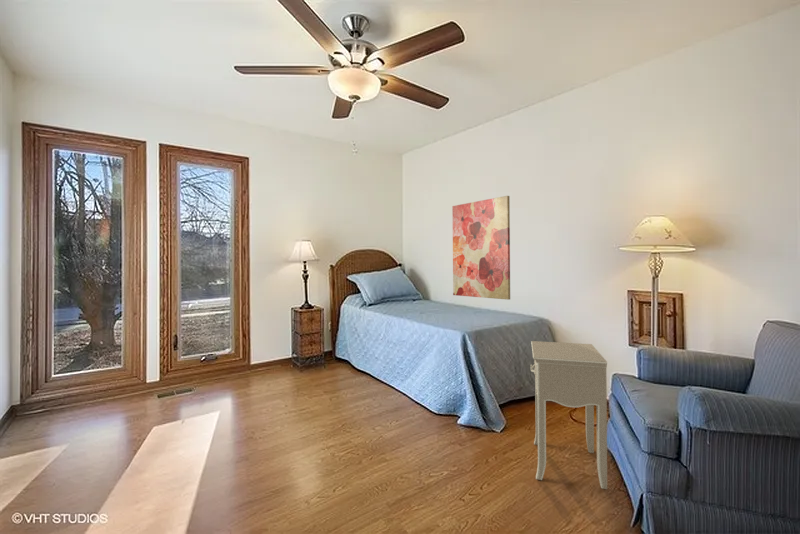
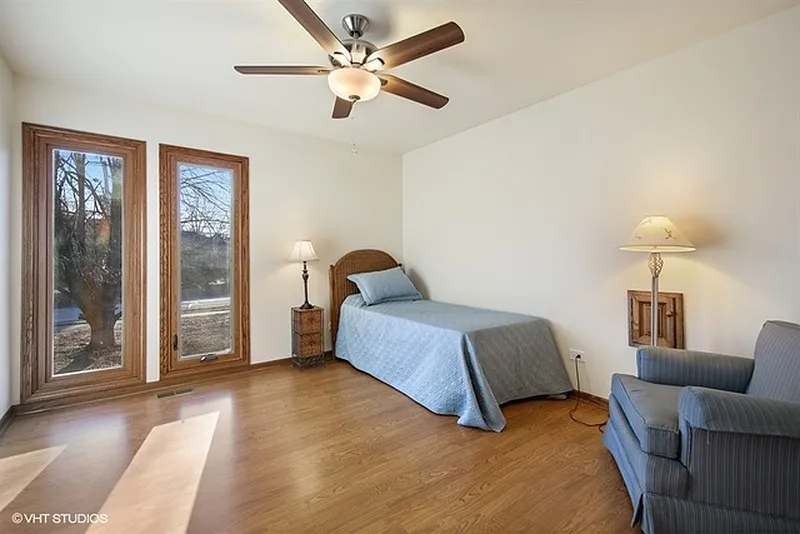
- nightstand (564, 405)
- wall art (479, 249)
